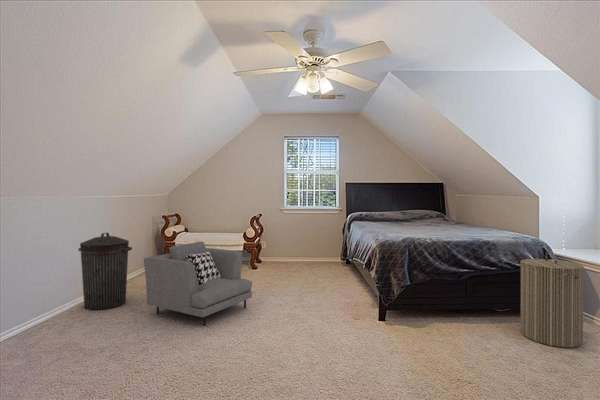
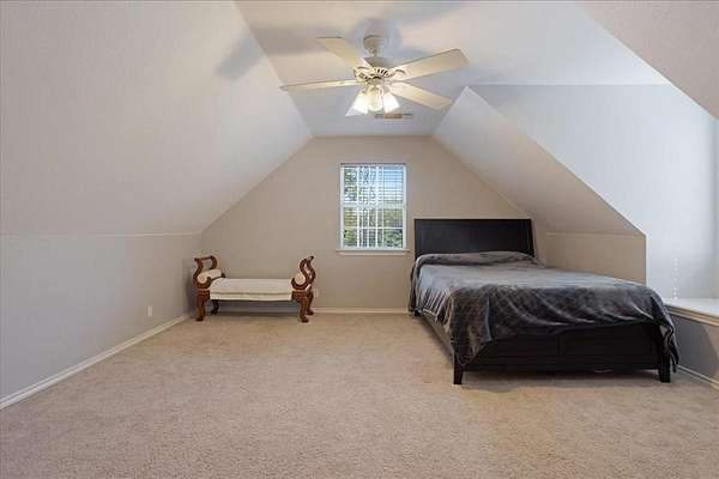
- laundry hamper (550, 294)
- armchair (200, 277)
- trash can (105, 268)
